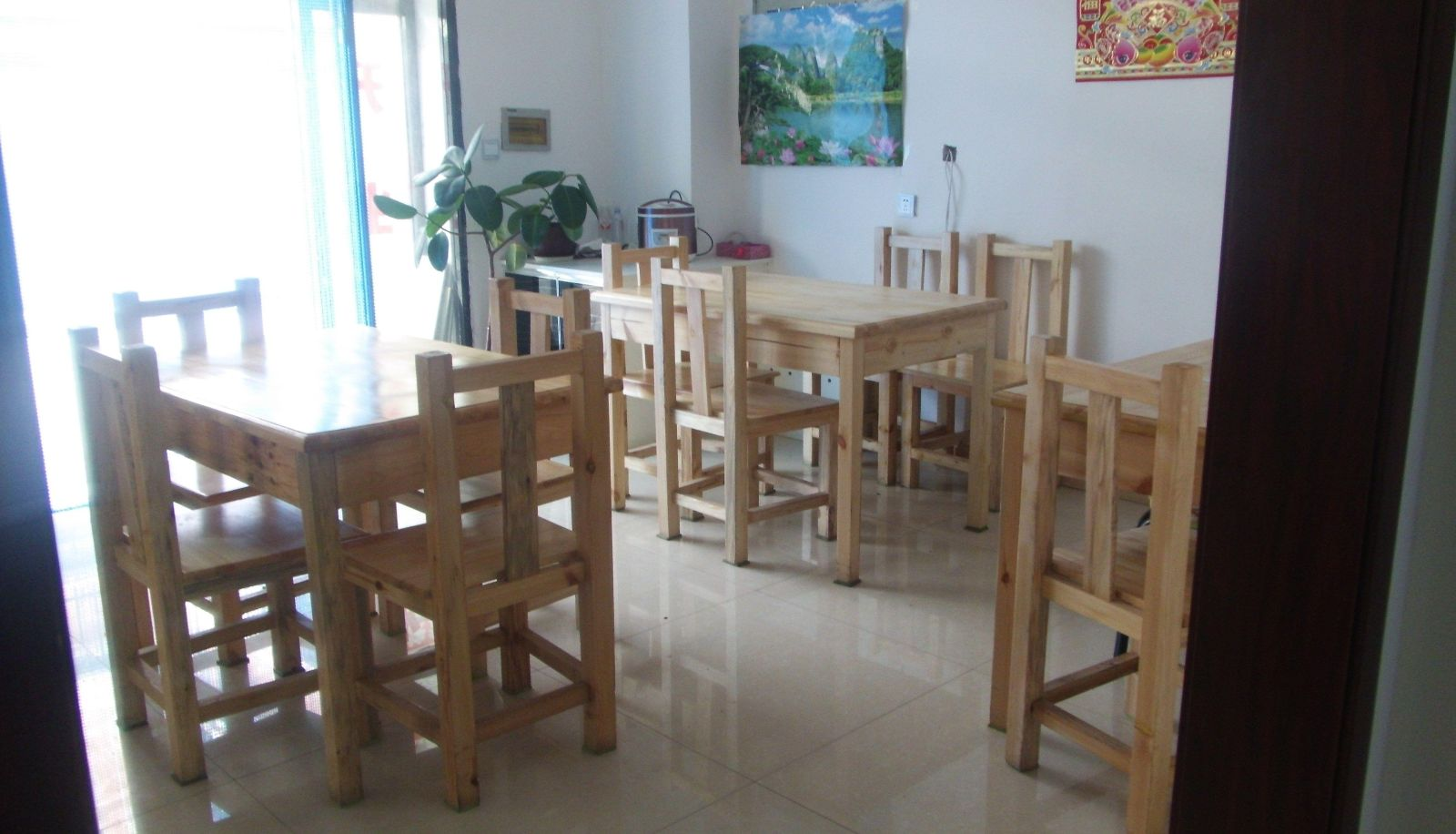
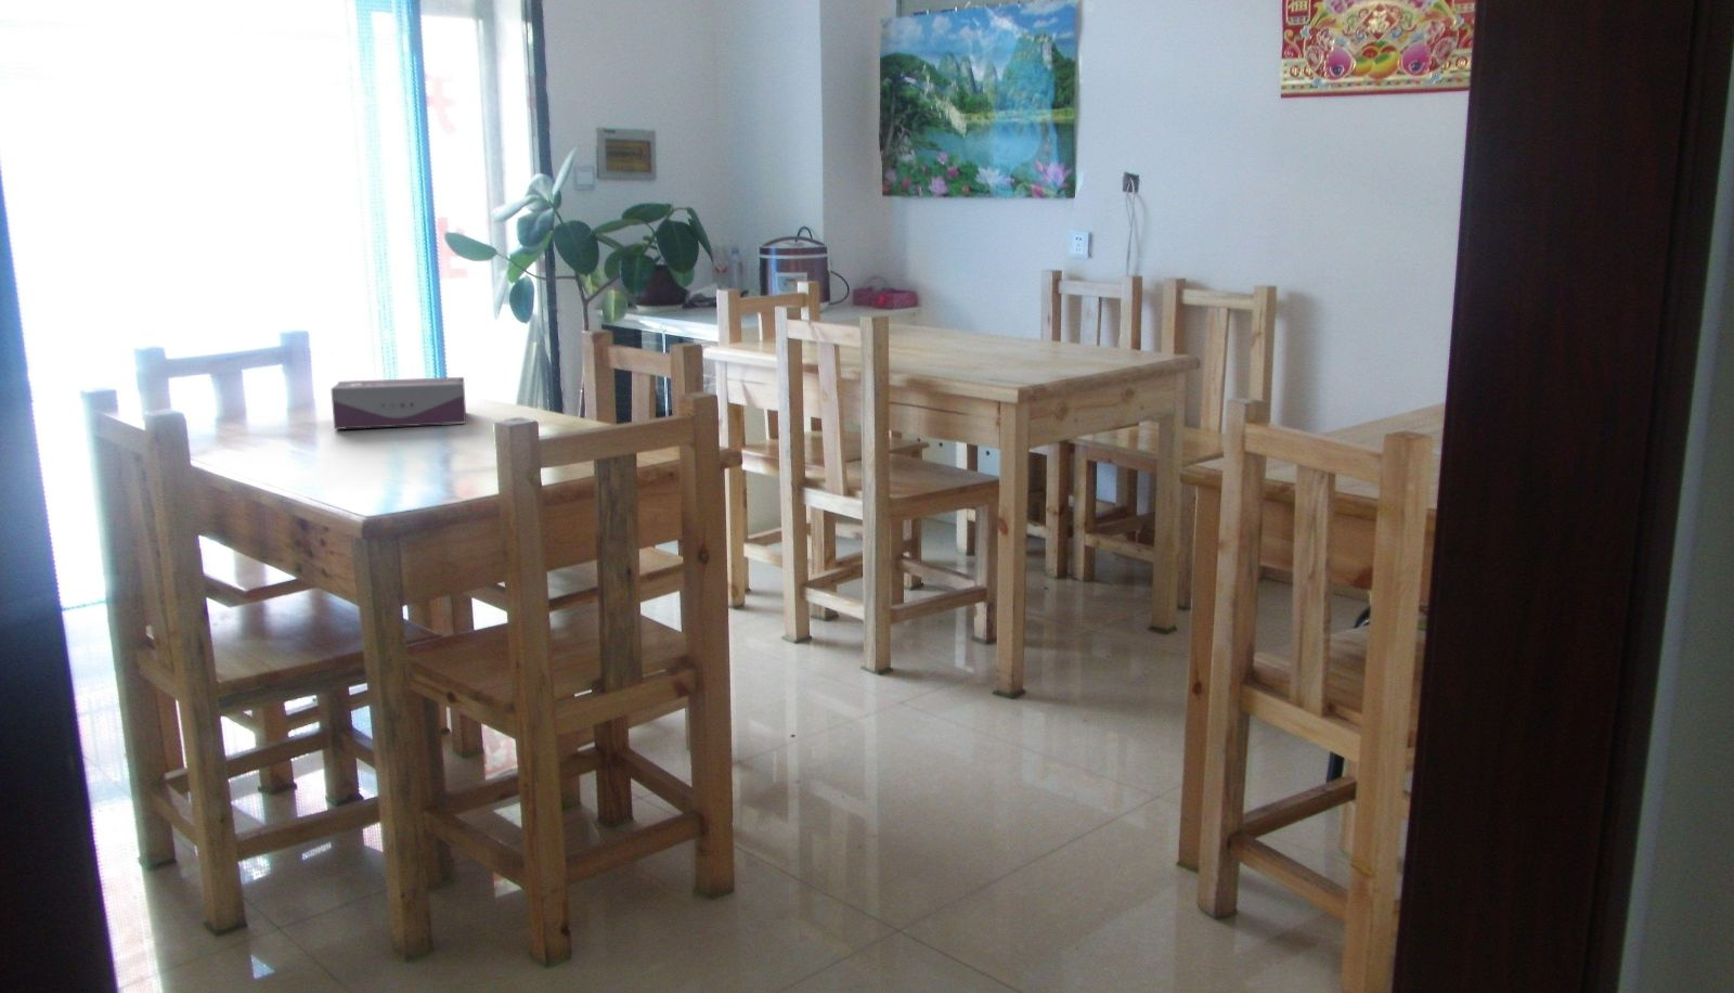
+ tissue box (401, 401)
